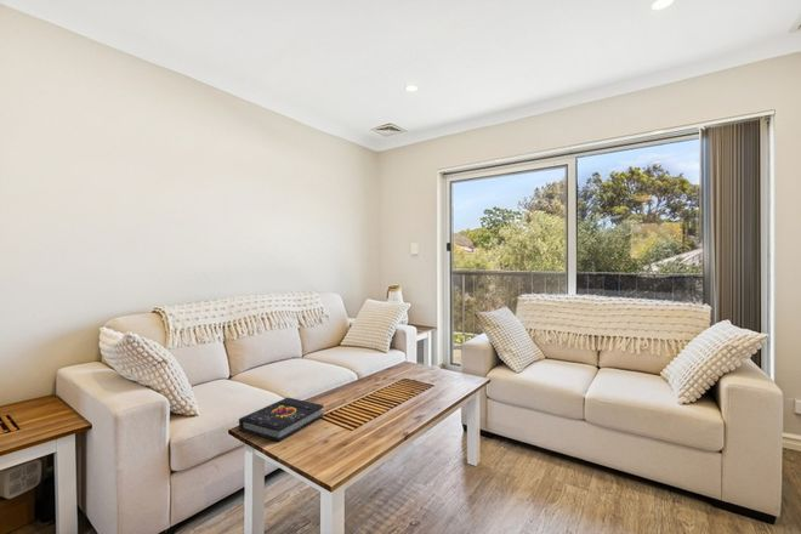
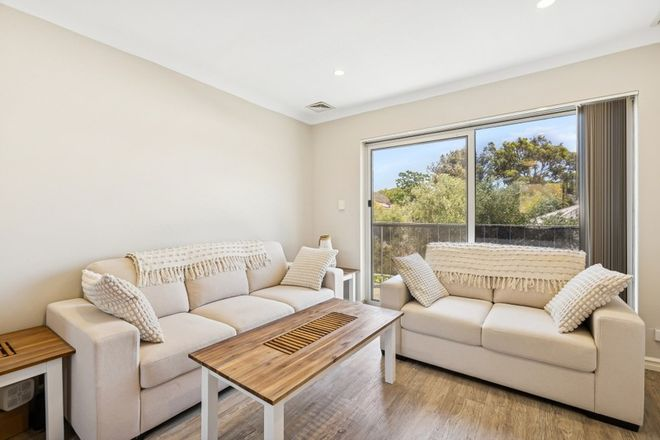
- book (283, 416)
